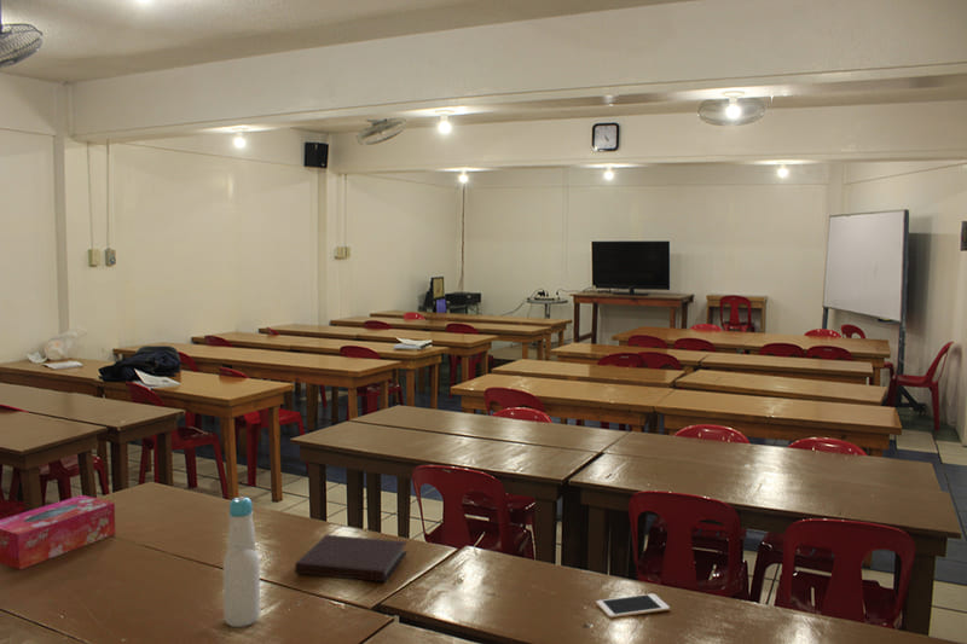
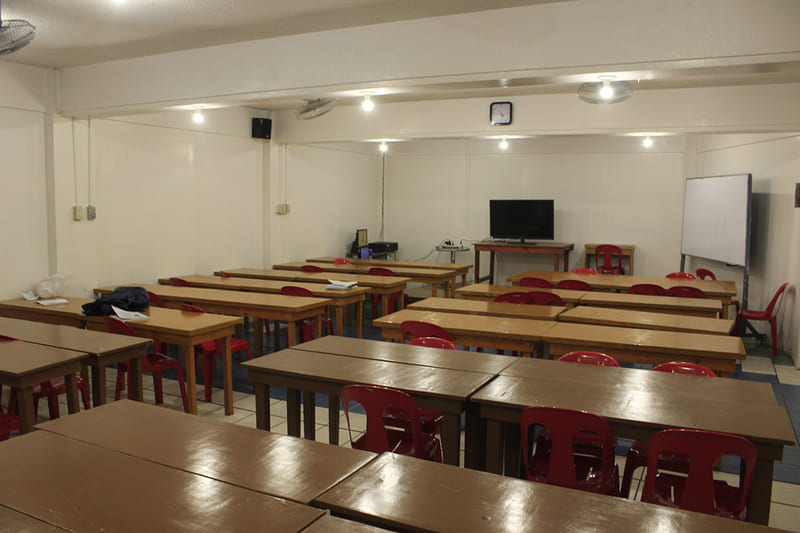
- bottle (241, 558)
- notebook (353, 557)
- tissue box (53, 529)
- cell phone (632, 605)
